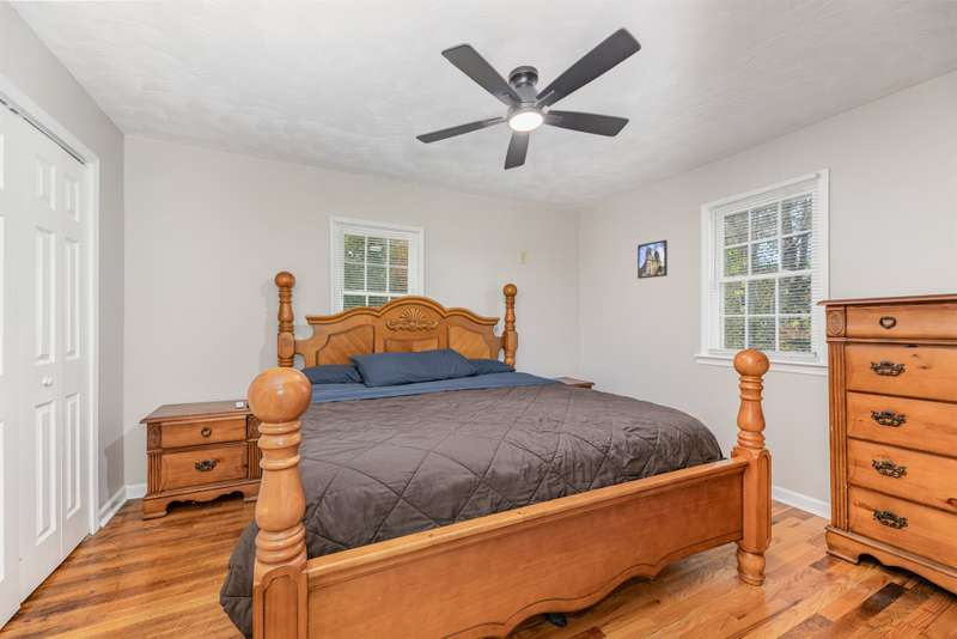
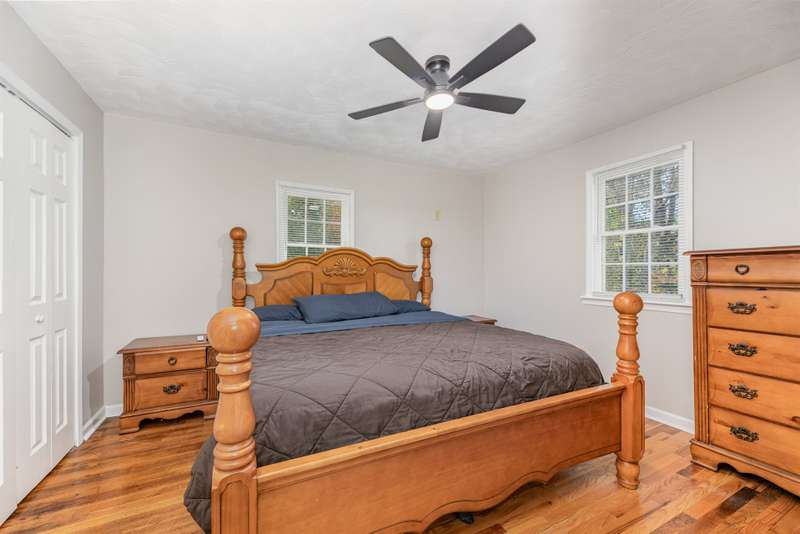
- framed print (652, 260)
